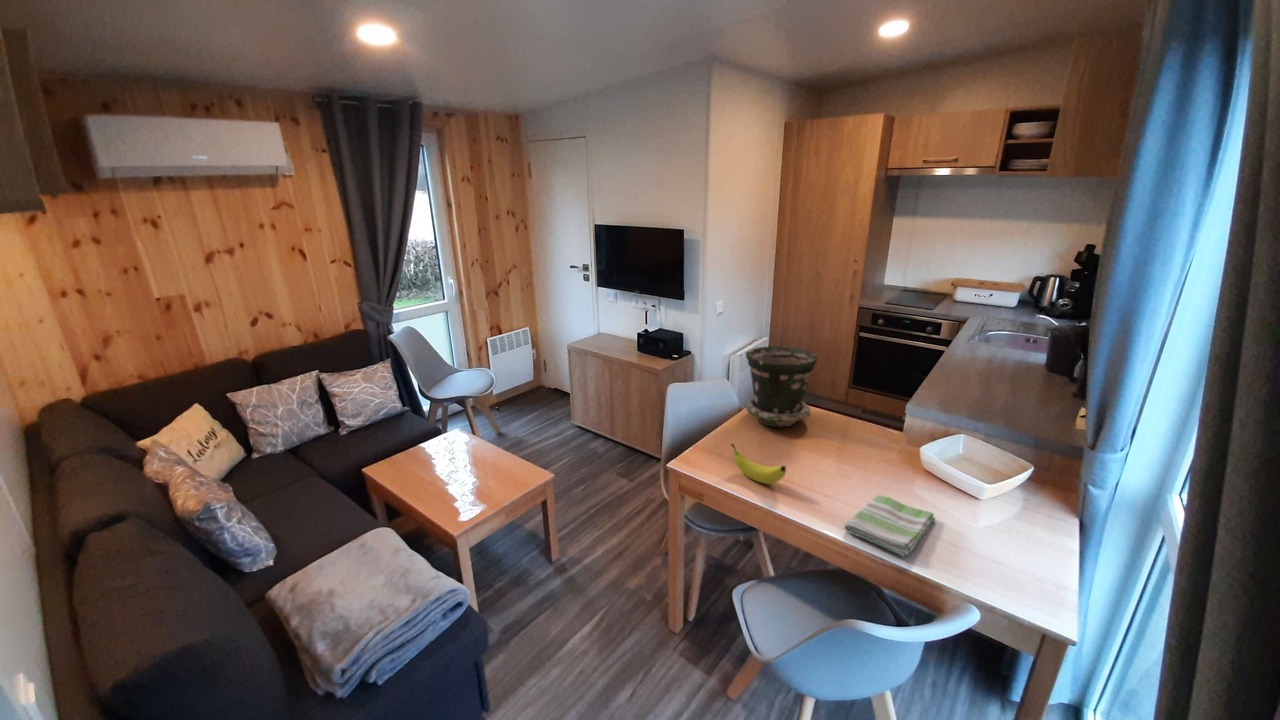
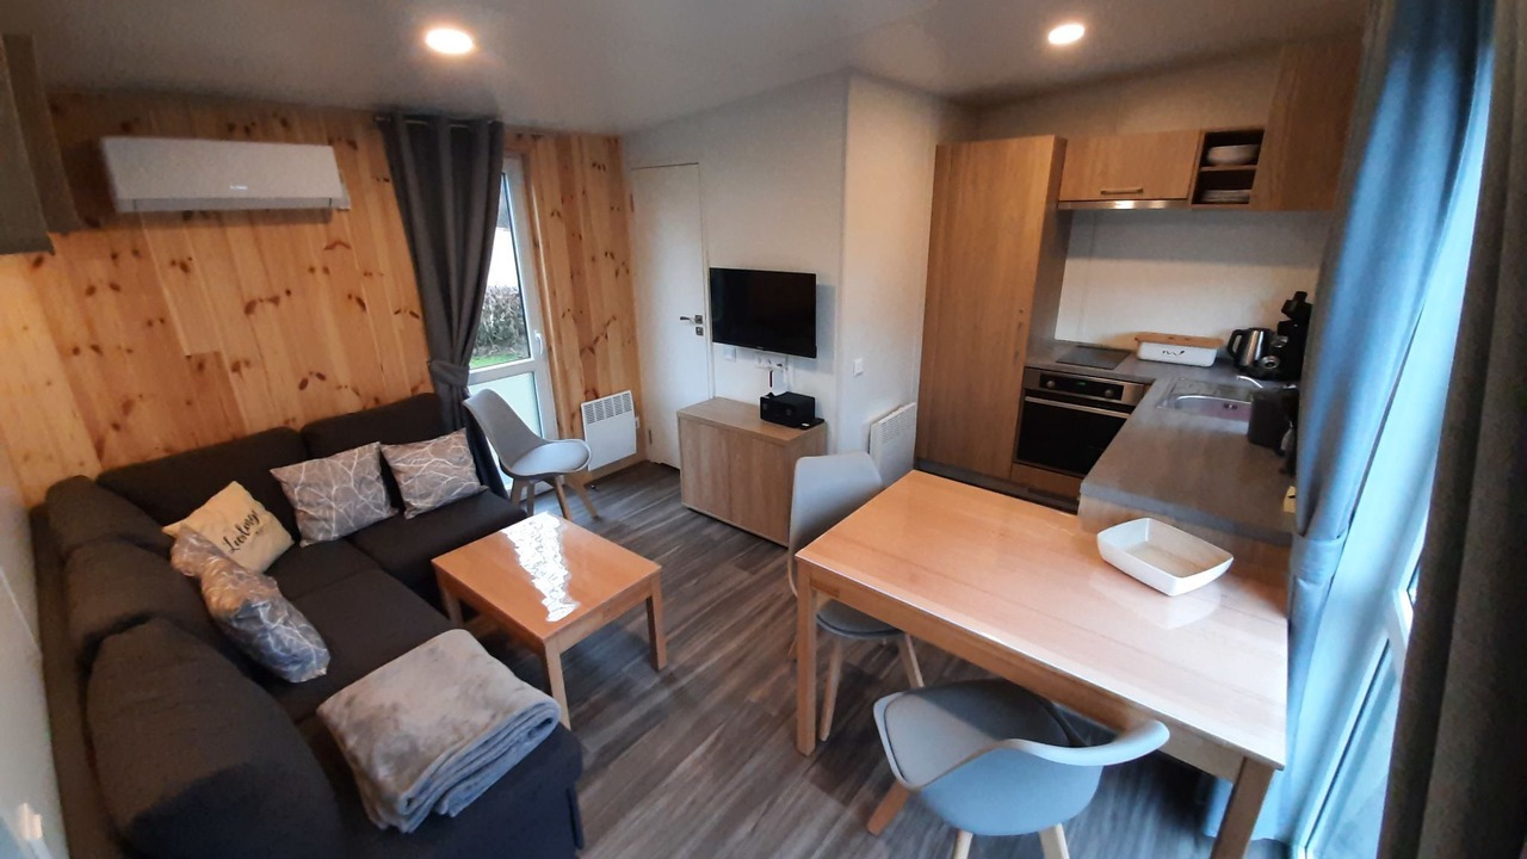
- dish towel (890, 520)
- flower pot (778, 388)
- fruit (758, 466)
